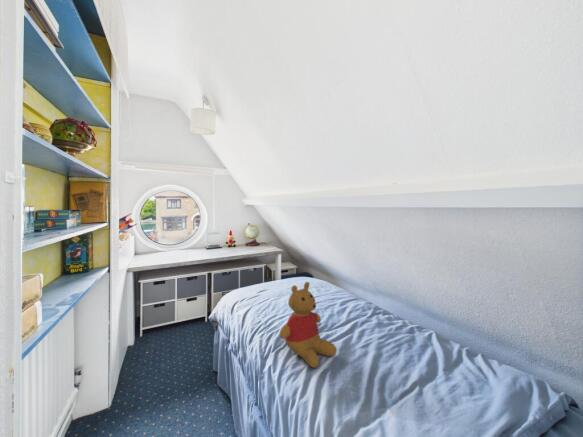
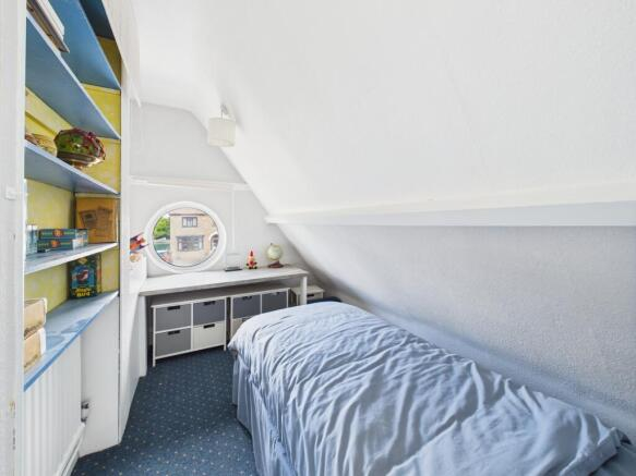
- teddy bear (308, 319)
